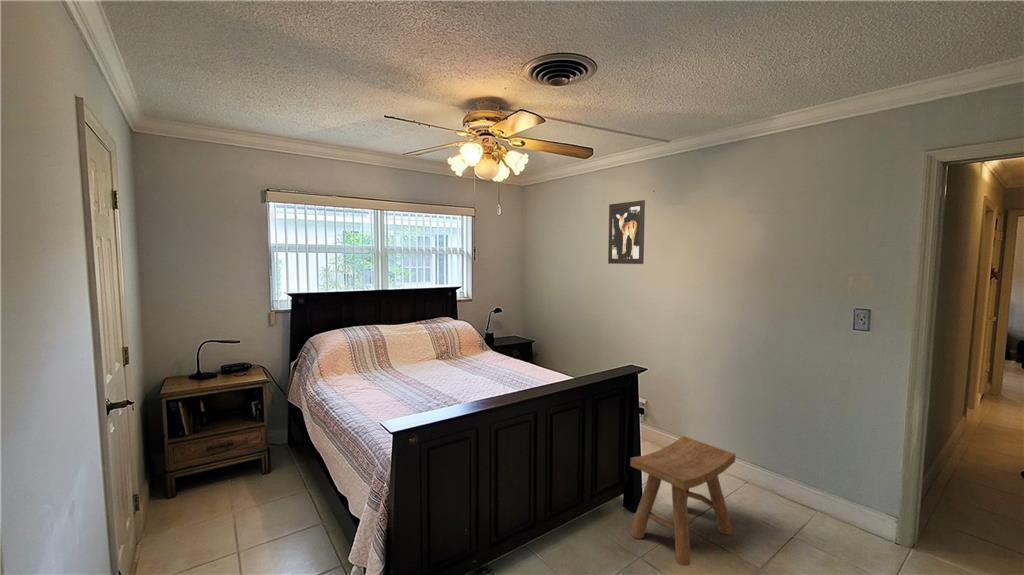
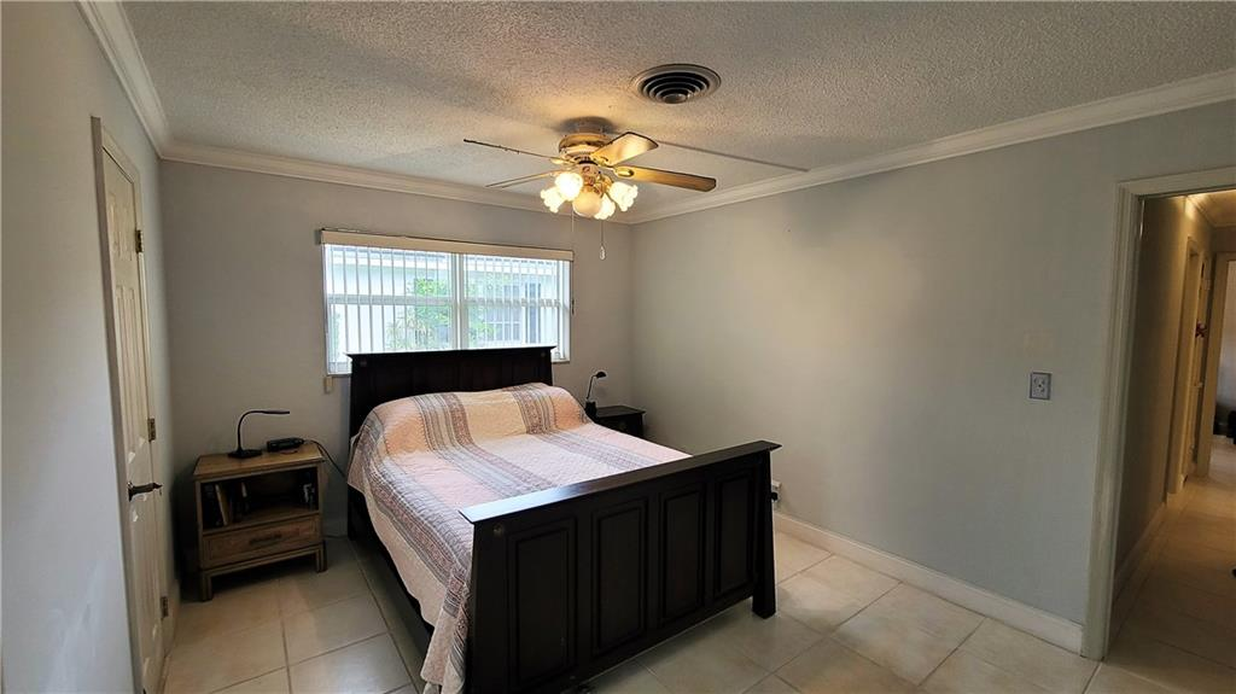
- stool (682, 494)
- wall art (625, 233)
